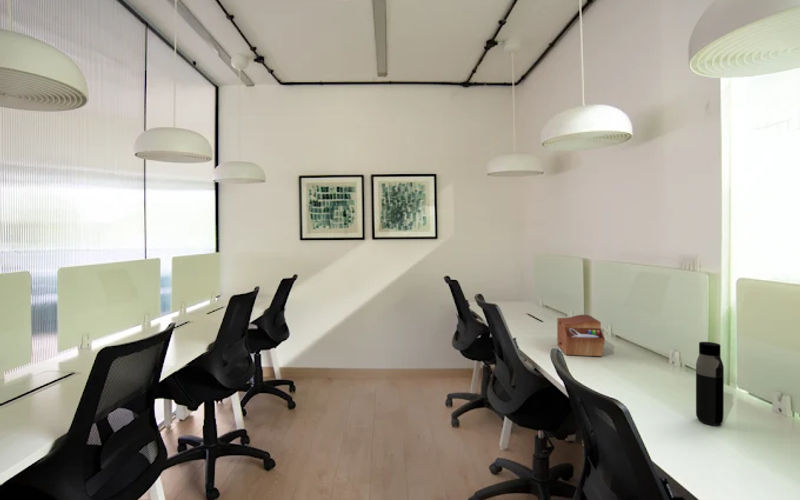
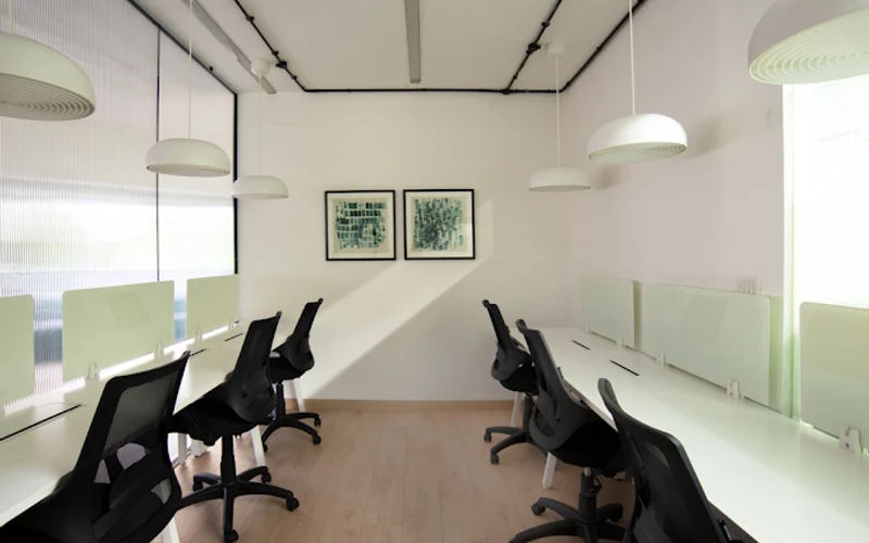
- sewing box (578, 334)
- water bottle (709, 382)
